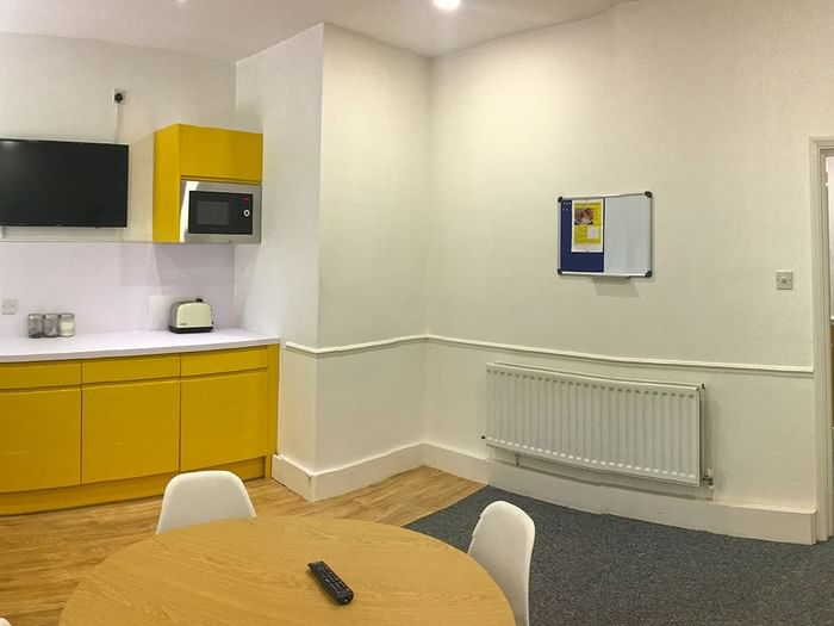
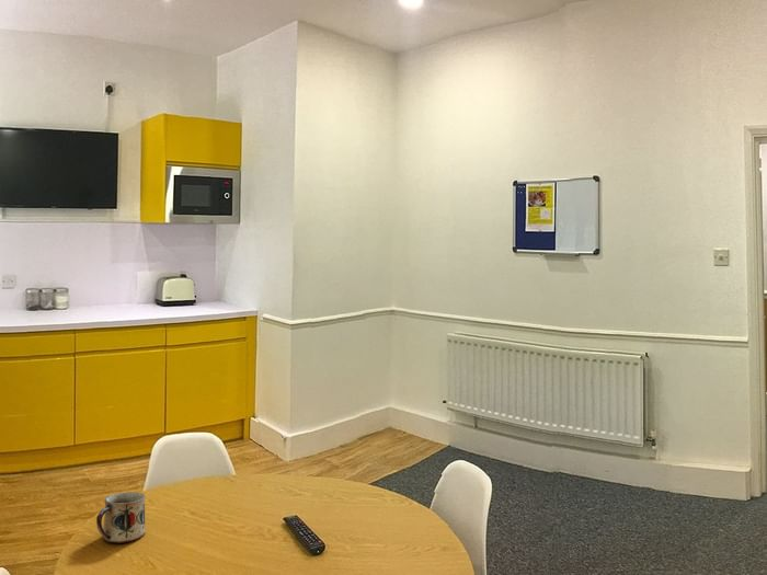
+ mug (122, 517)
